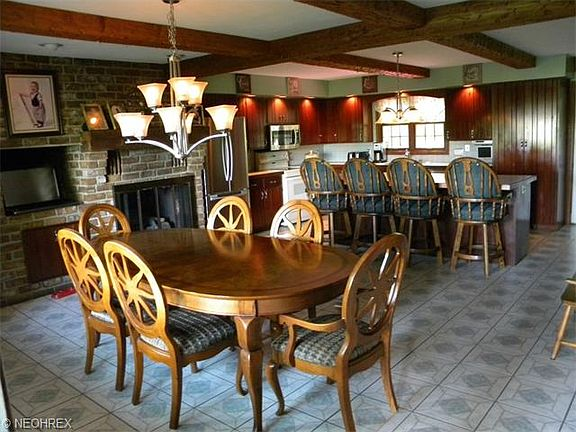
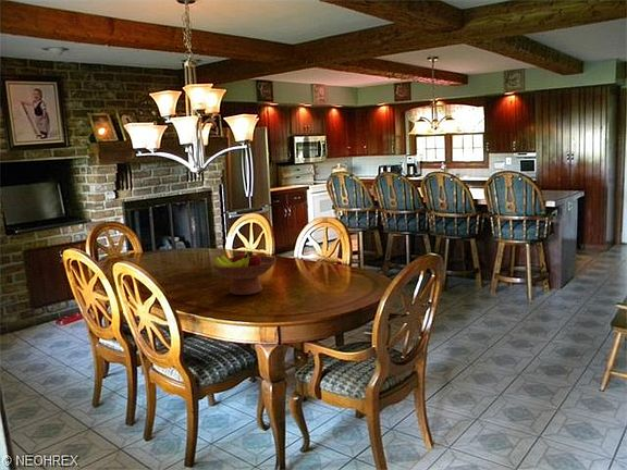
+ fruit bowl (245, 270)
